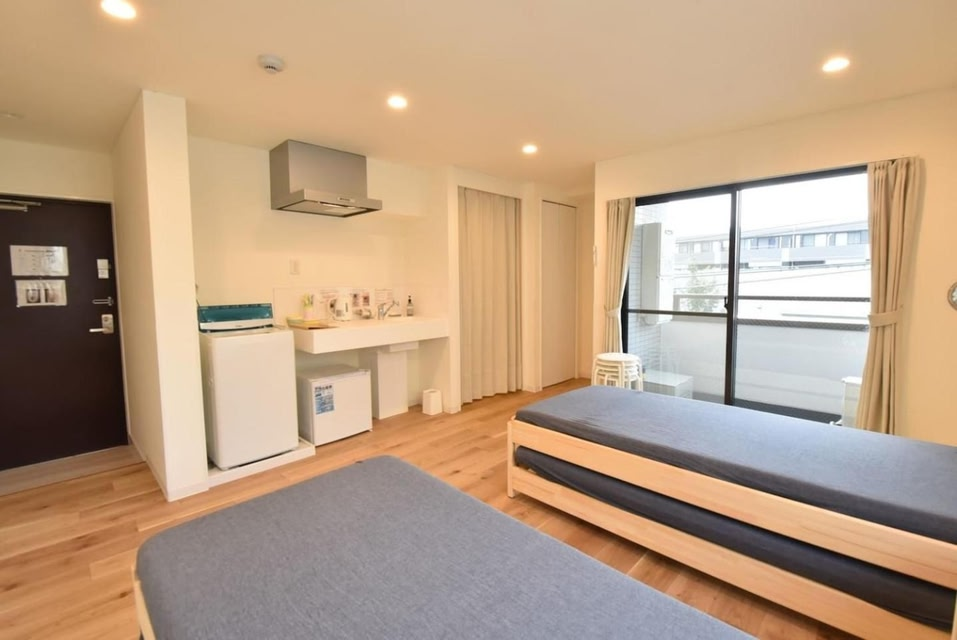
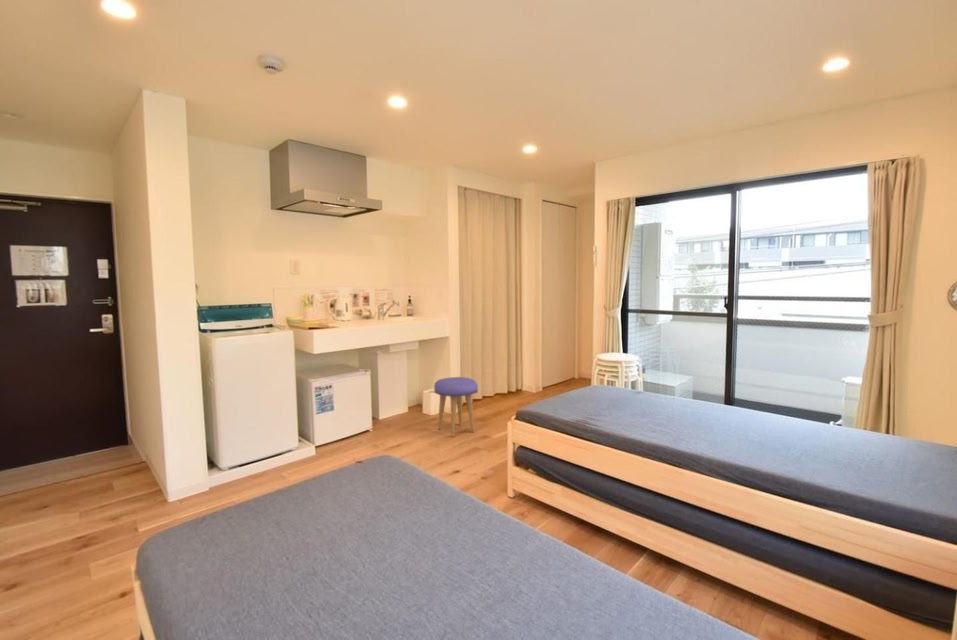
+ stool (456, 405)
